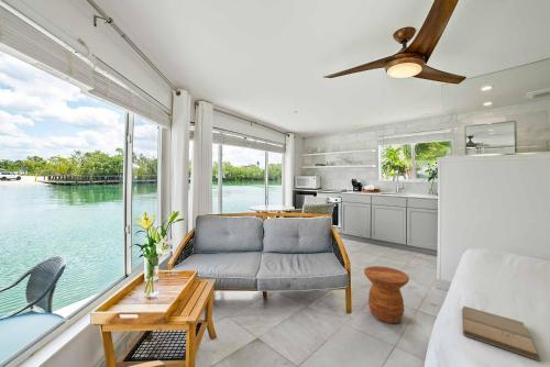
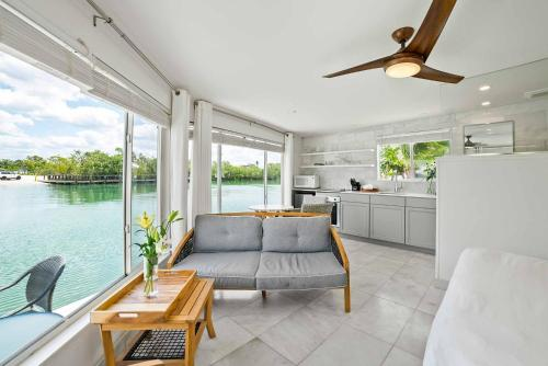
- side table (385, 294)
- book (494, 327)
